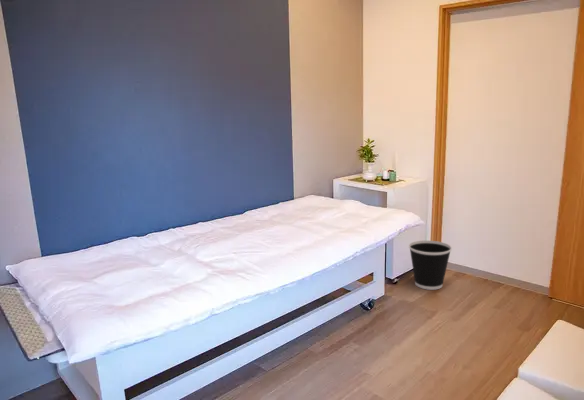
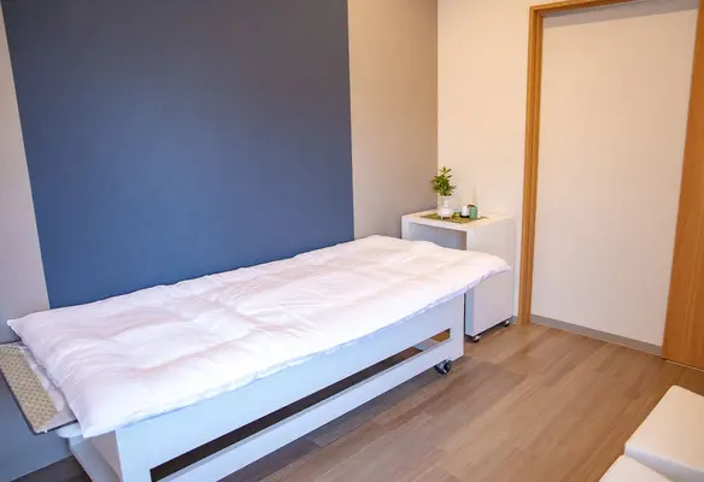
- wastebasket (429, 265)
